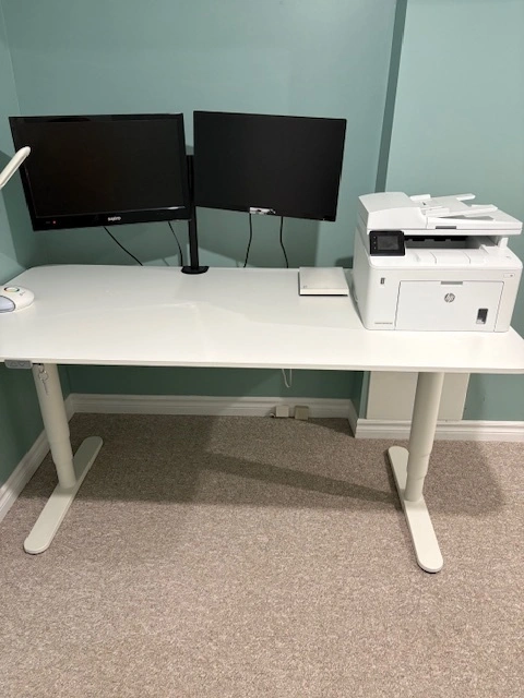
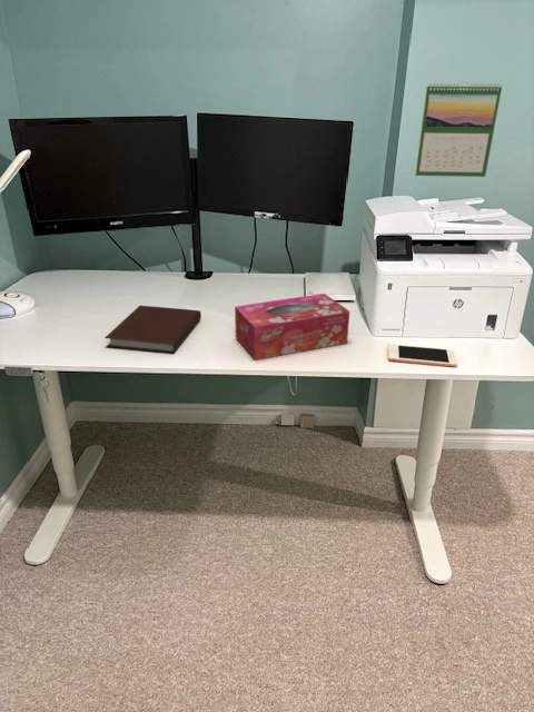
+ cell phone (421, 355)
+ calendar (457, 130)
+ notebook (156, 327)
+ tissue box (290, 325)
